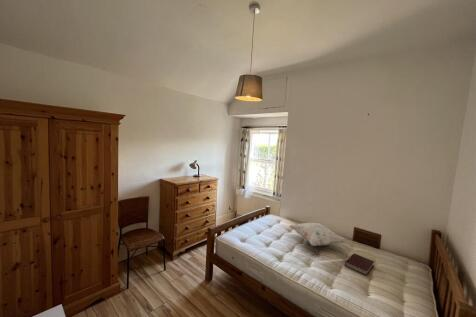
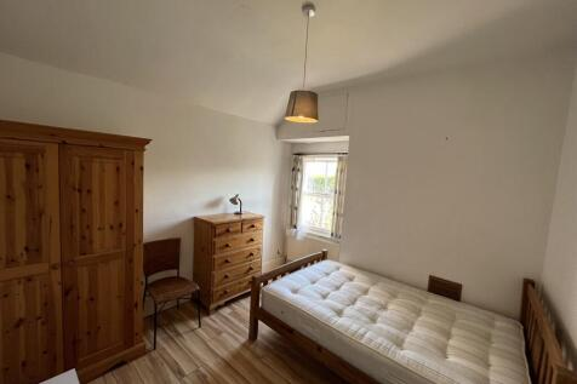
- book (359, 263)
- decorative pillow (316, 233)
